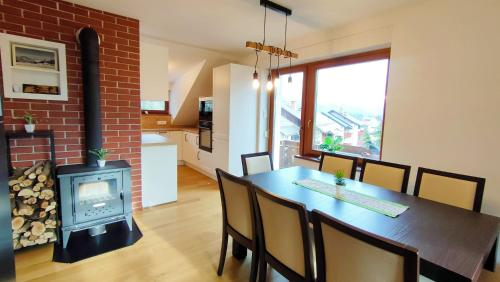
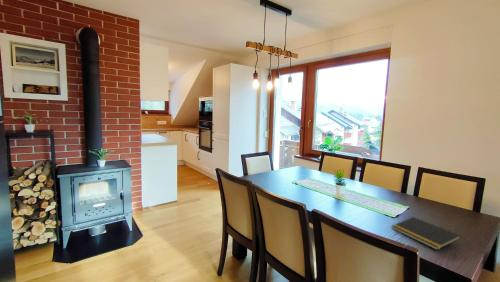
+ notepad (423, 231)
